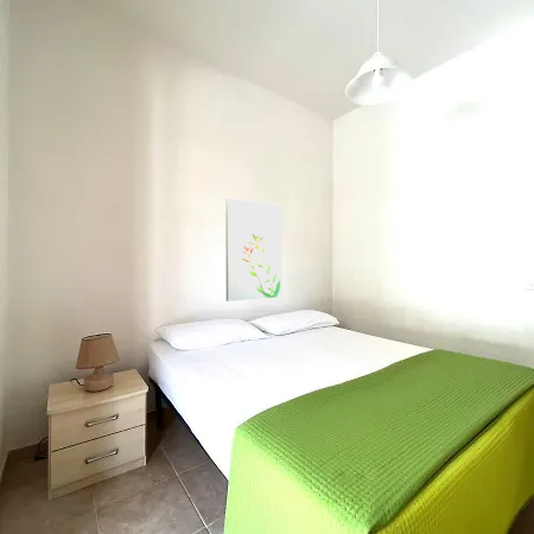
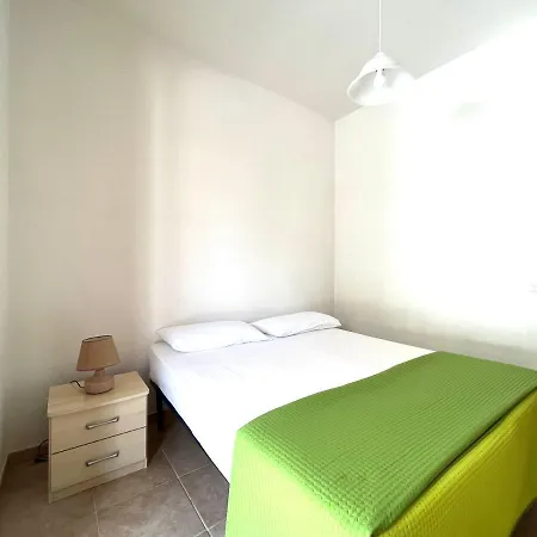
- wall art (255, 250)
